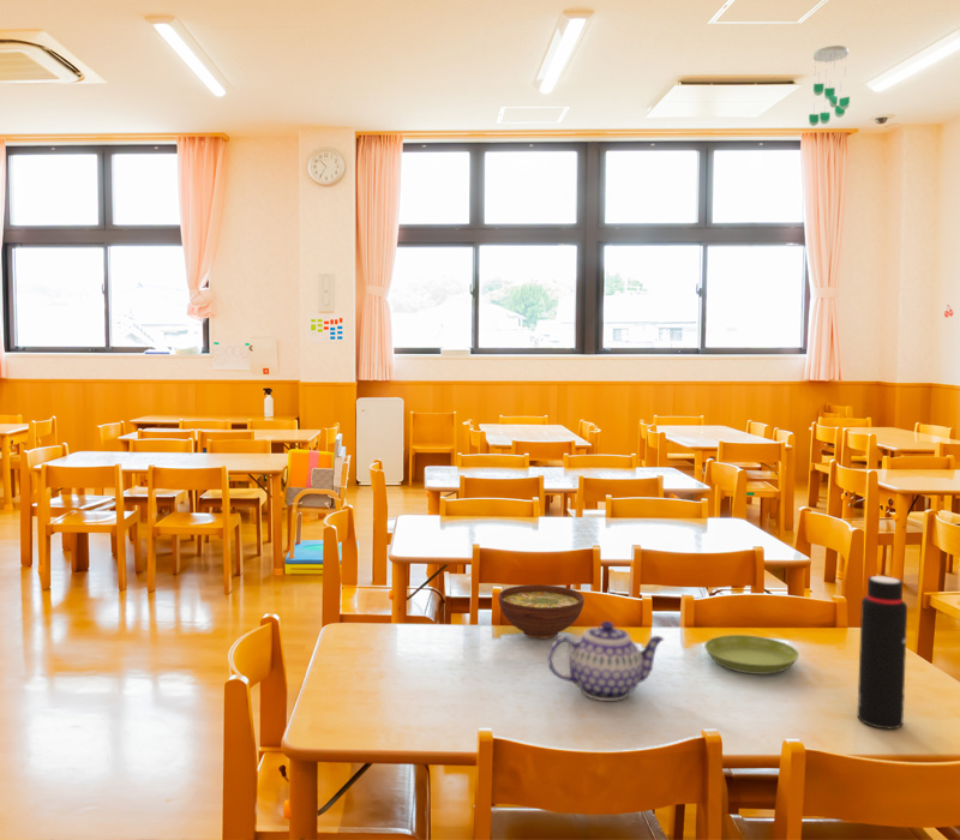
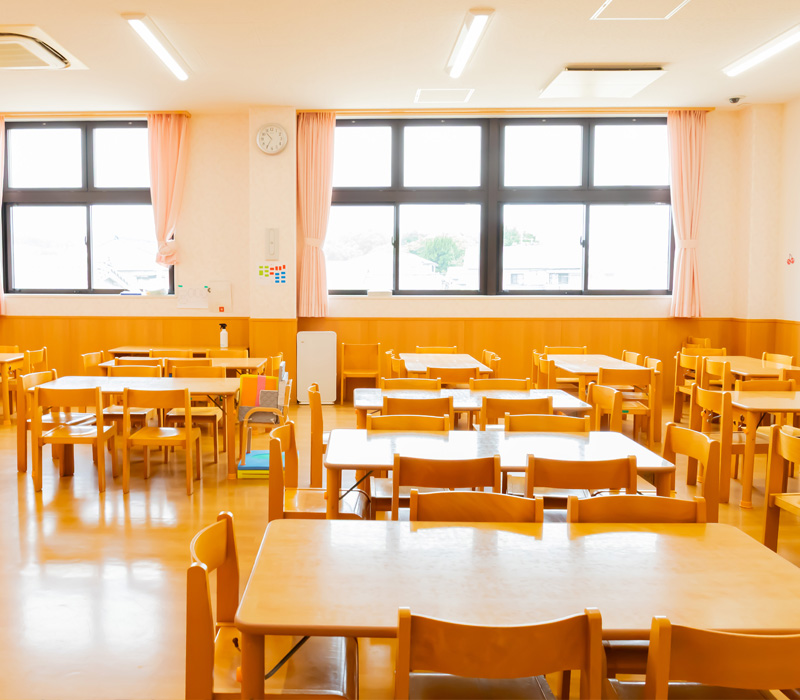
- teapot (606, 656)
- saucer (750, 655)
- water bottle (882, 649)
- bowl (540, 614)
- ceiling mobile (829, 86)
